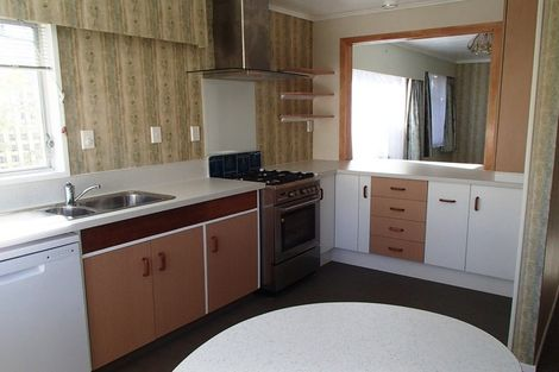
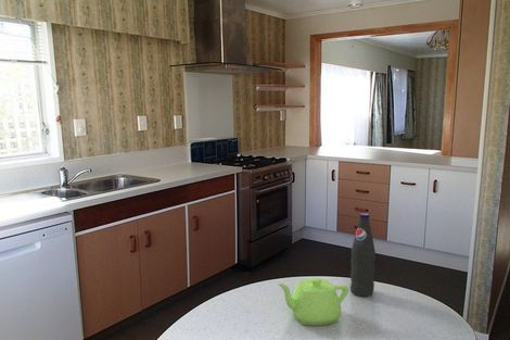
+ bottle (362, 253)
+ teapot (313, 298)
